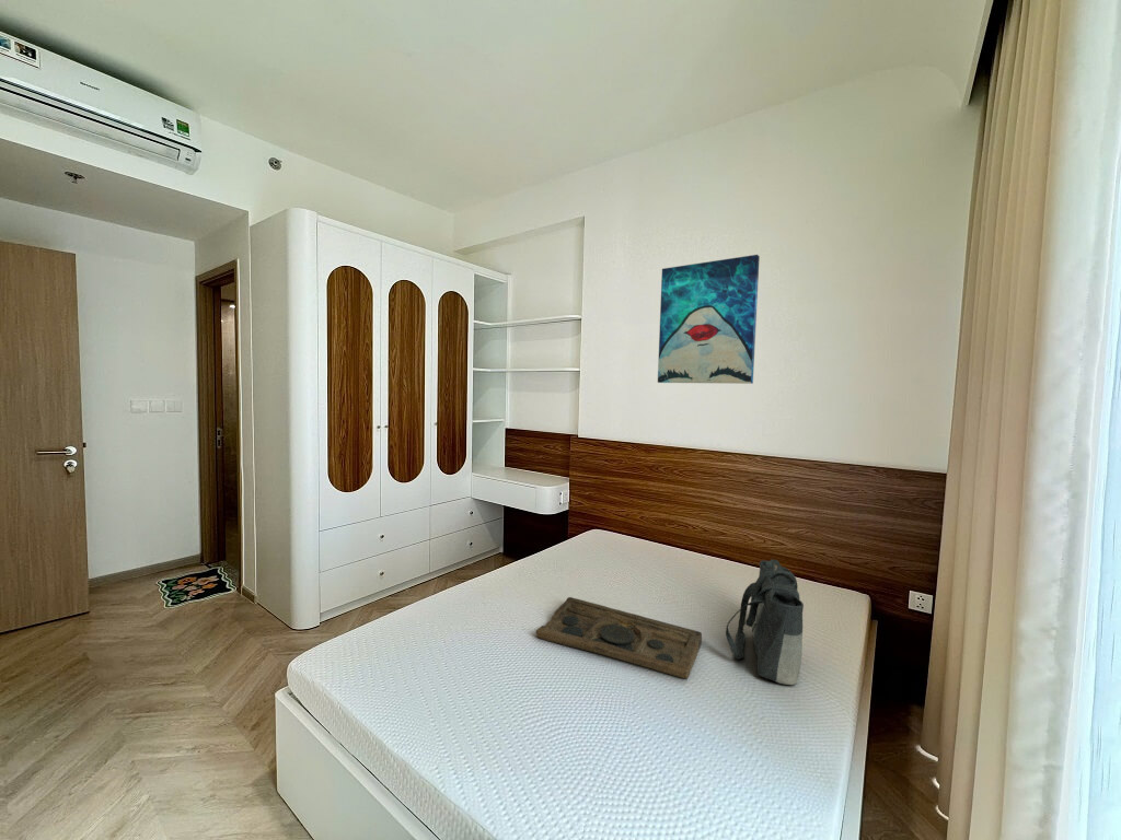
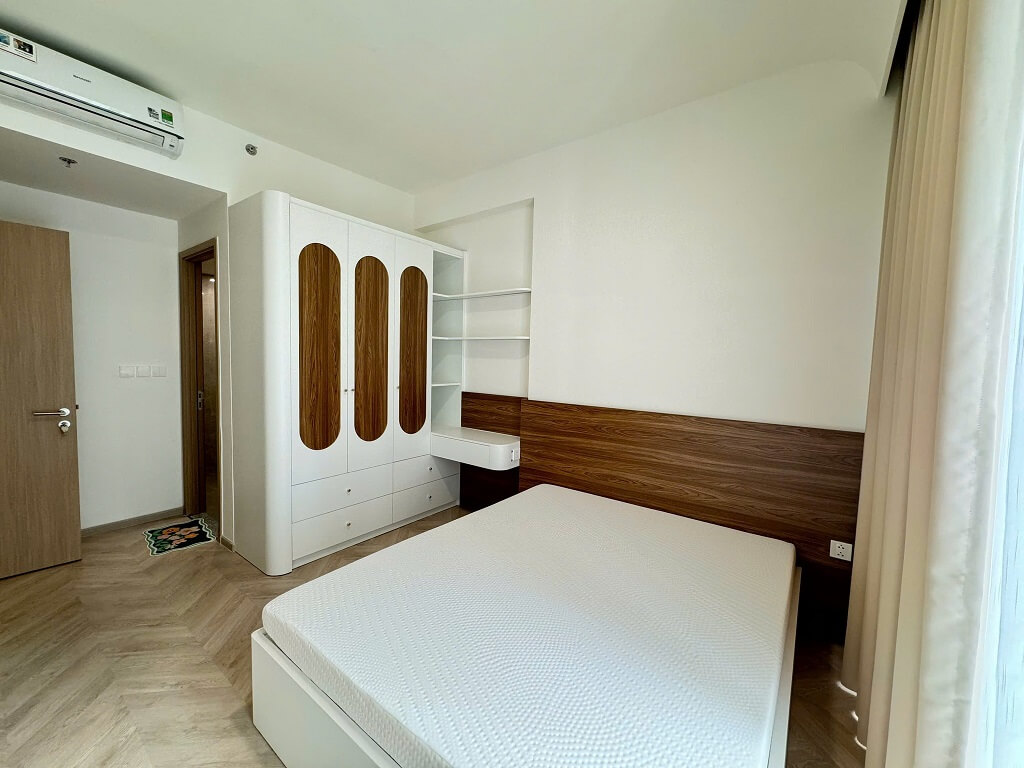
- decorative tray (619, 633)
- wall art (705, 323)
- tote bag (765, 614)
